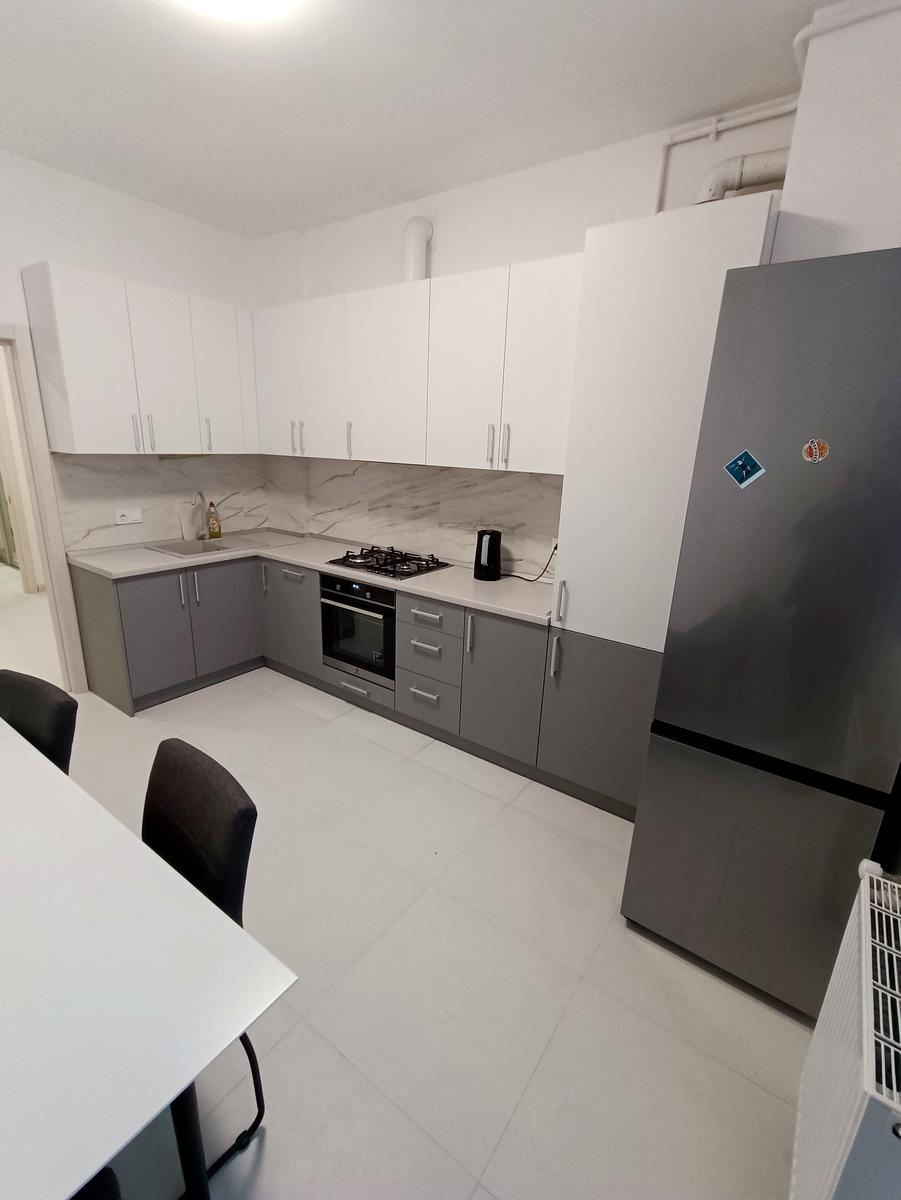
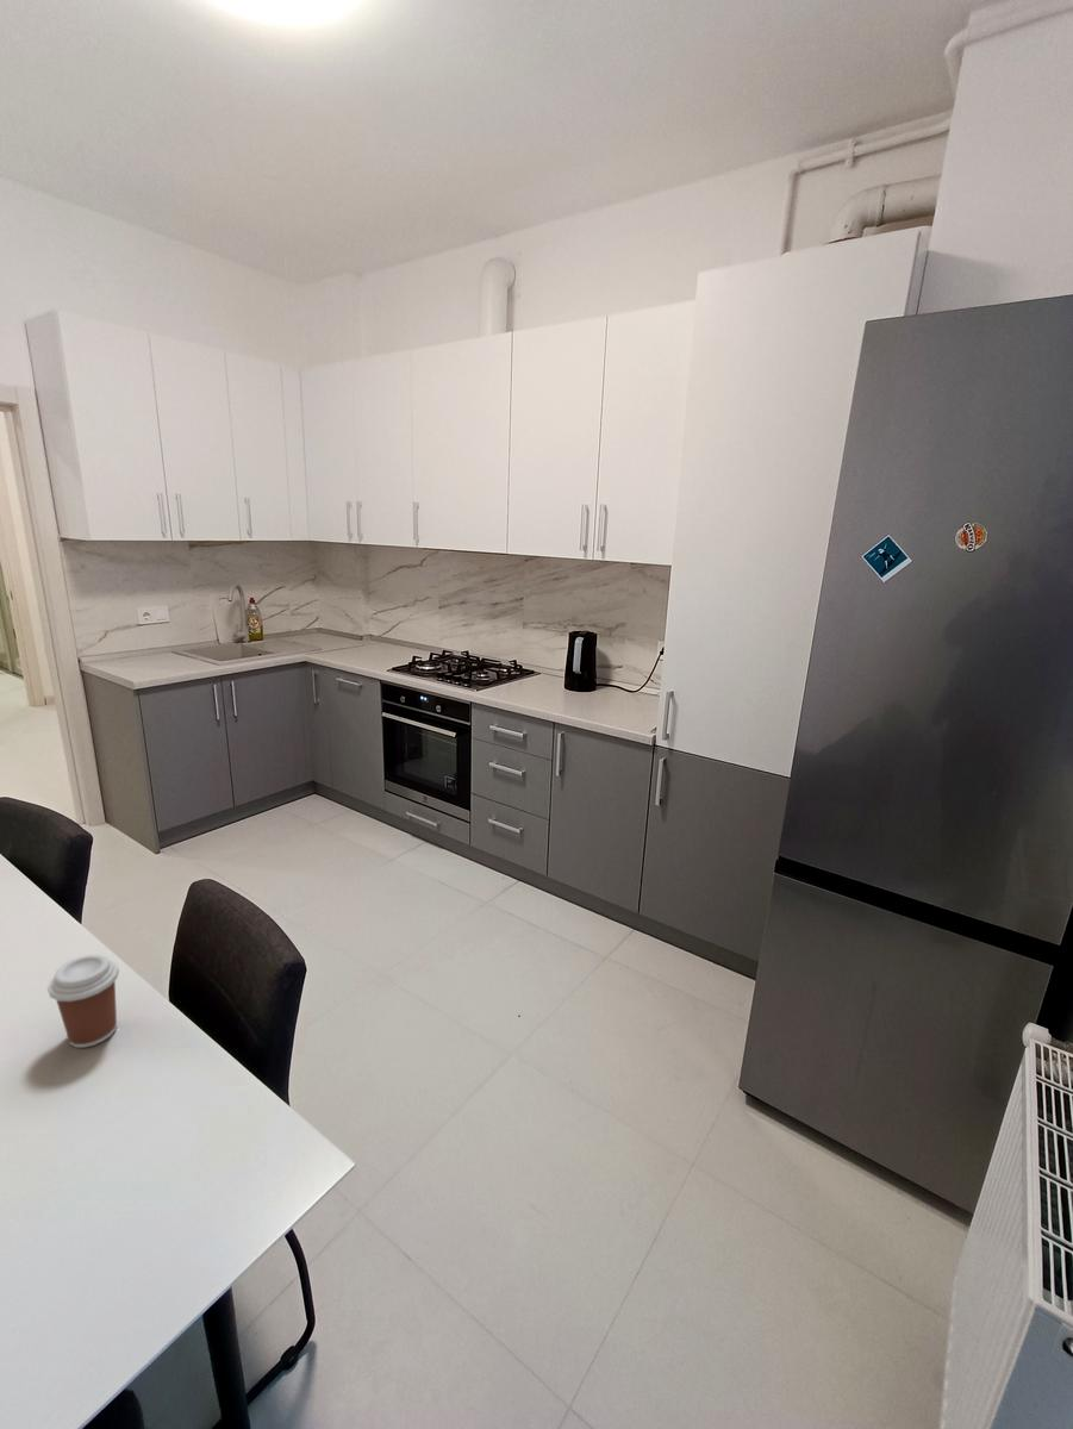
+ coffee cup (87, 1000)
